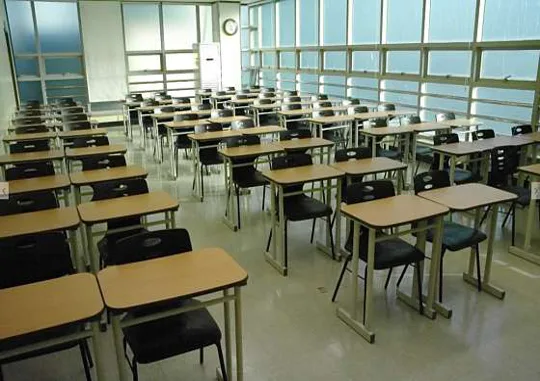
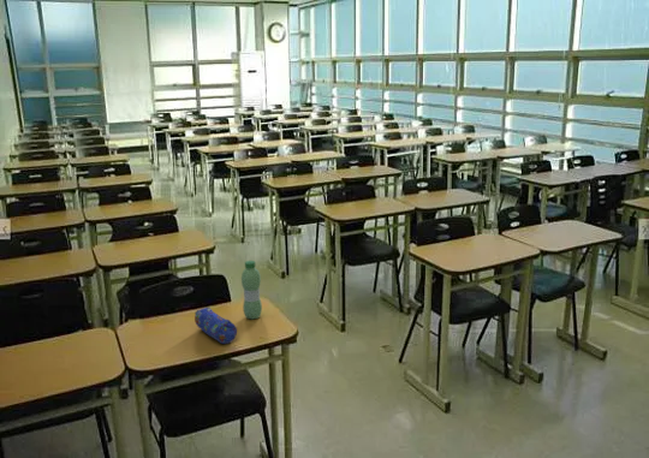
+ pencil case (214, 325)
+ water bottle (251, 290)
